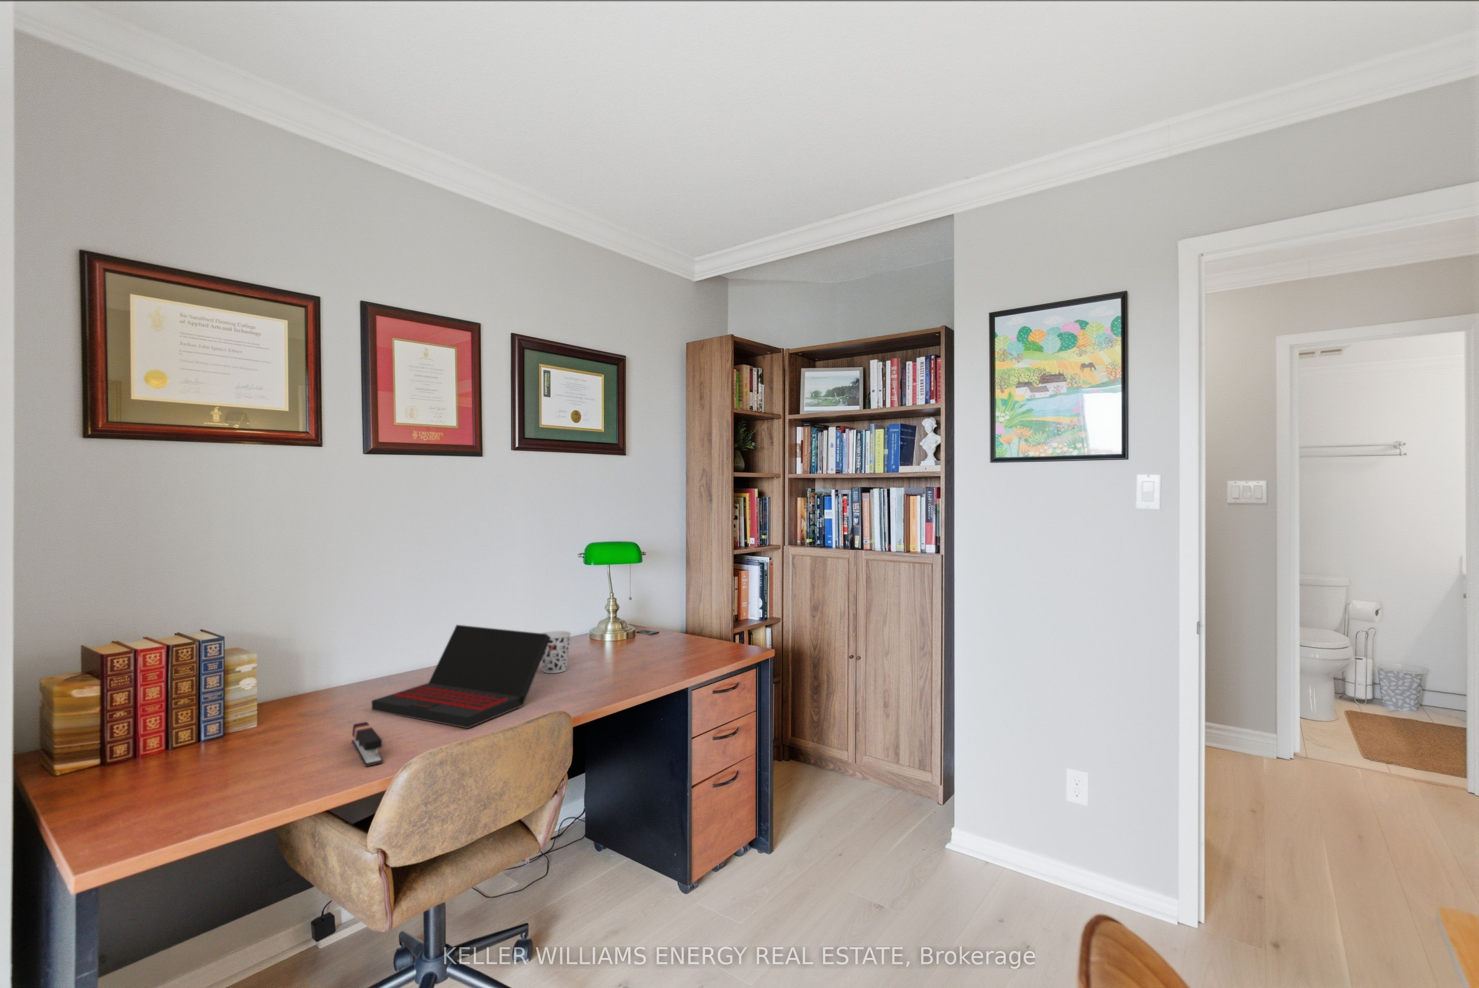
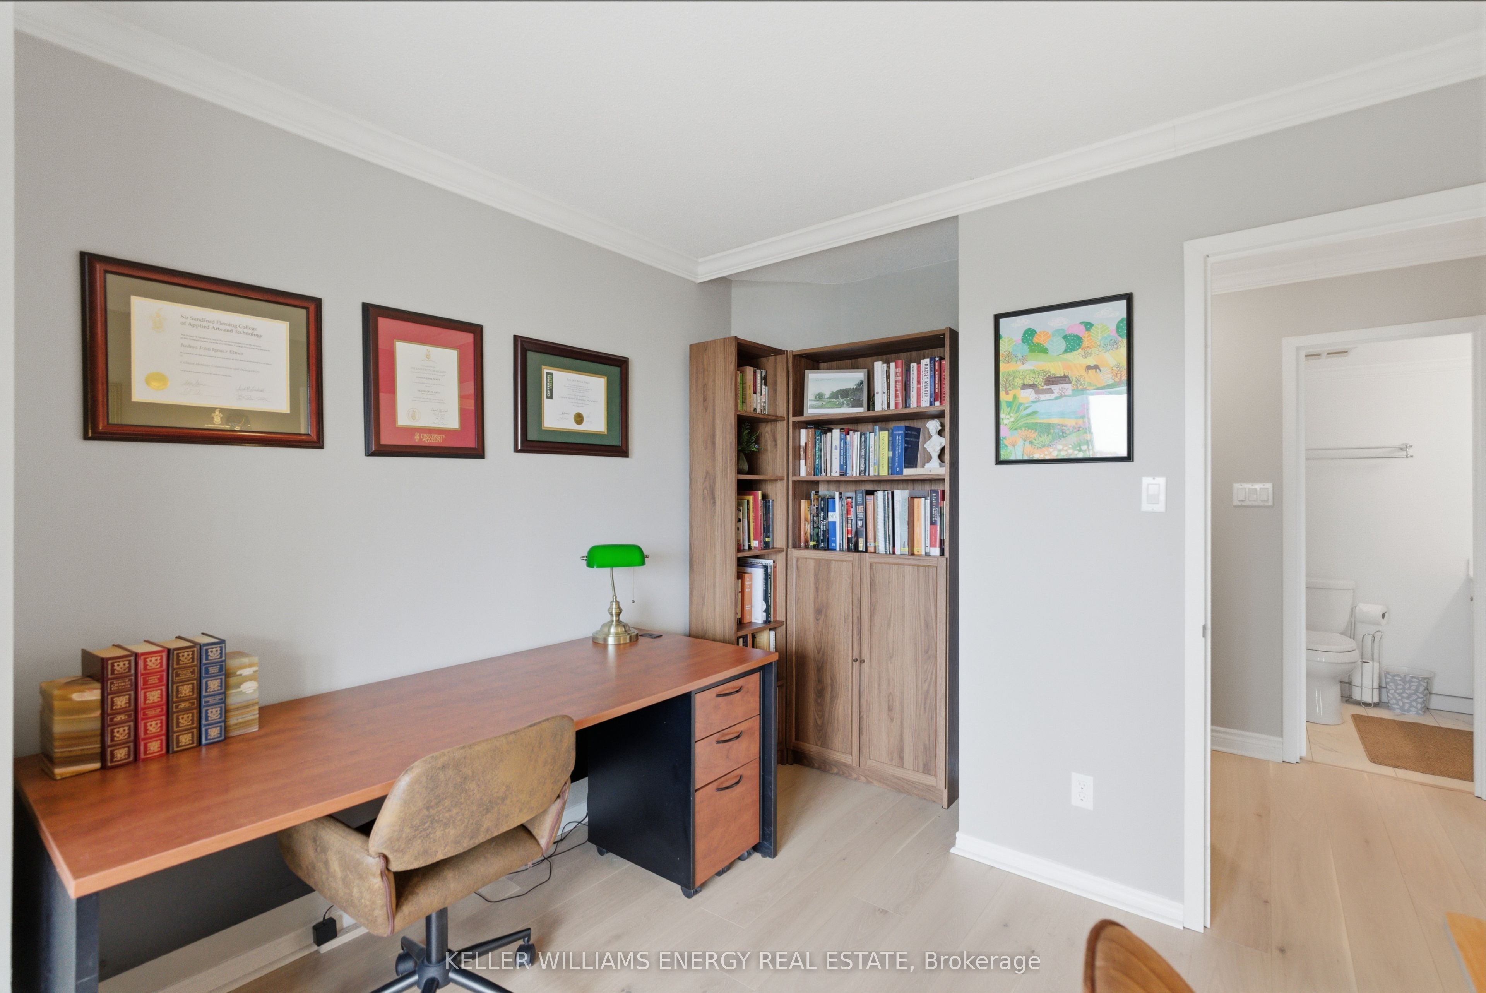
- stapler (366, 740)
- cup (555, 652)
- laptop (464, 670)
